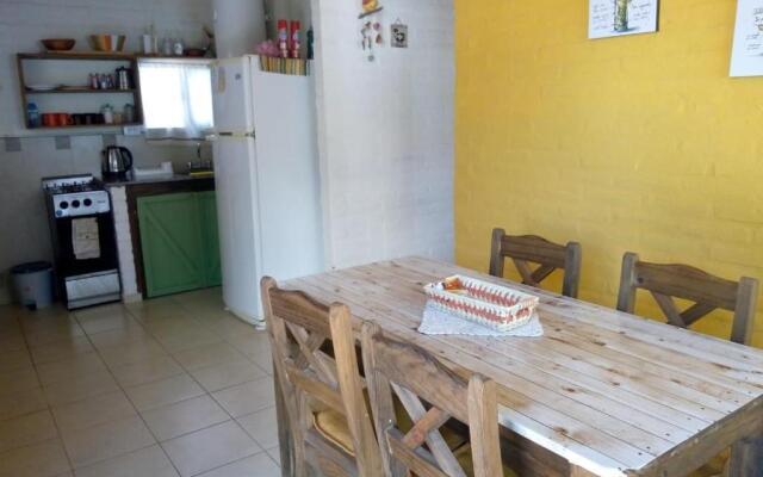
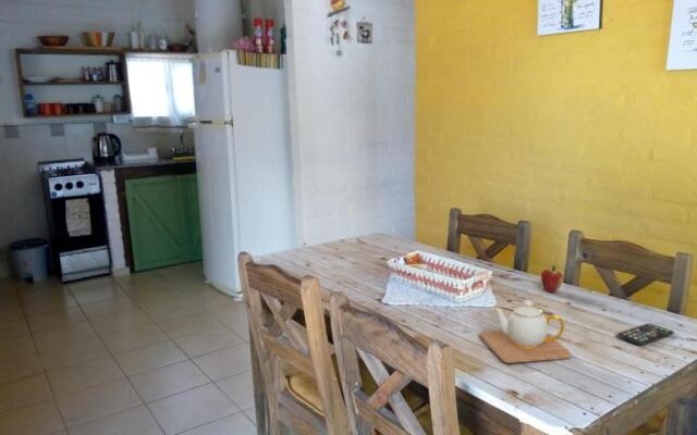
+ smartphone (645, 333)
+ teapot (524, 322)
+ fruit (552, 276)
